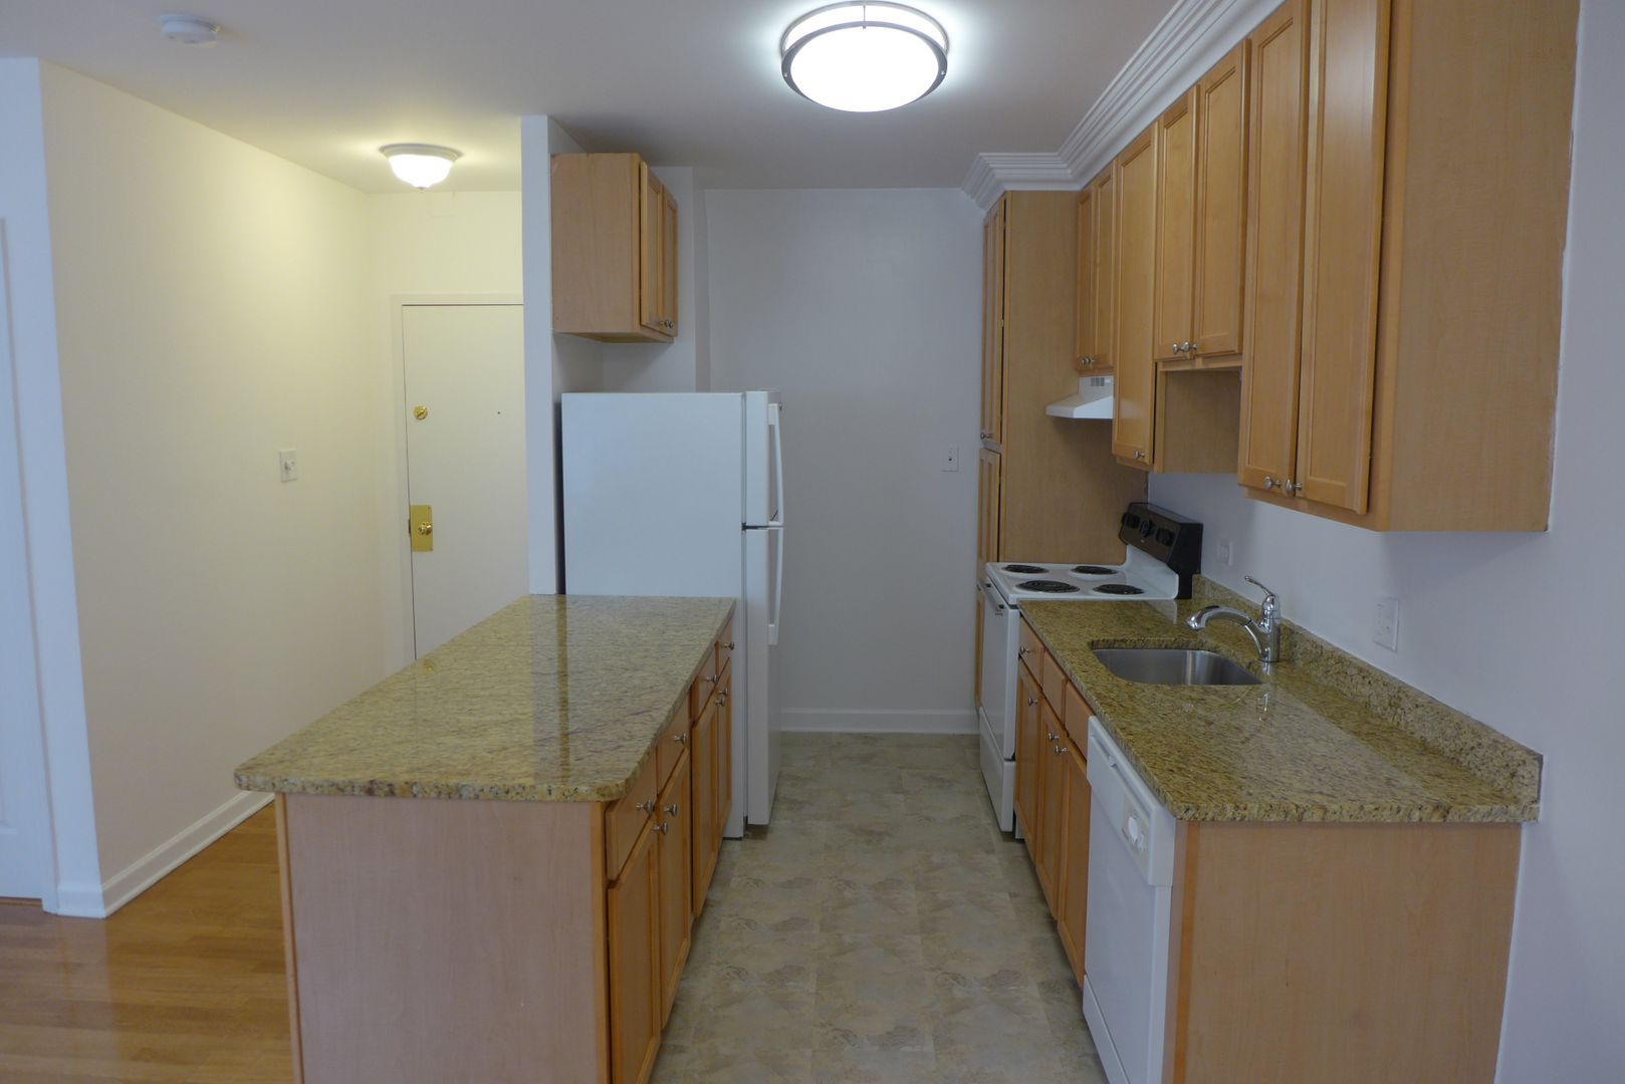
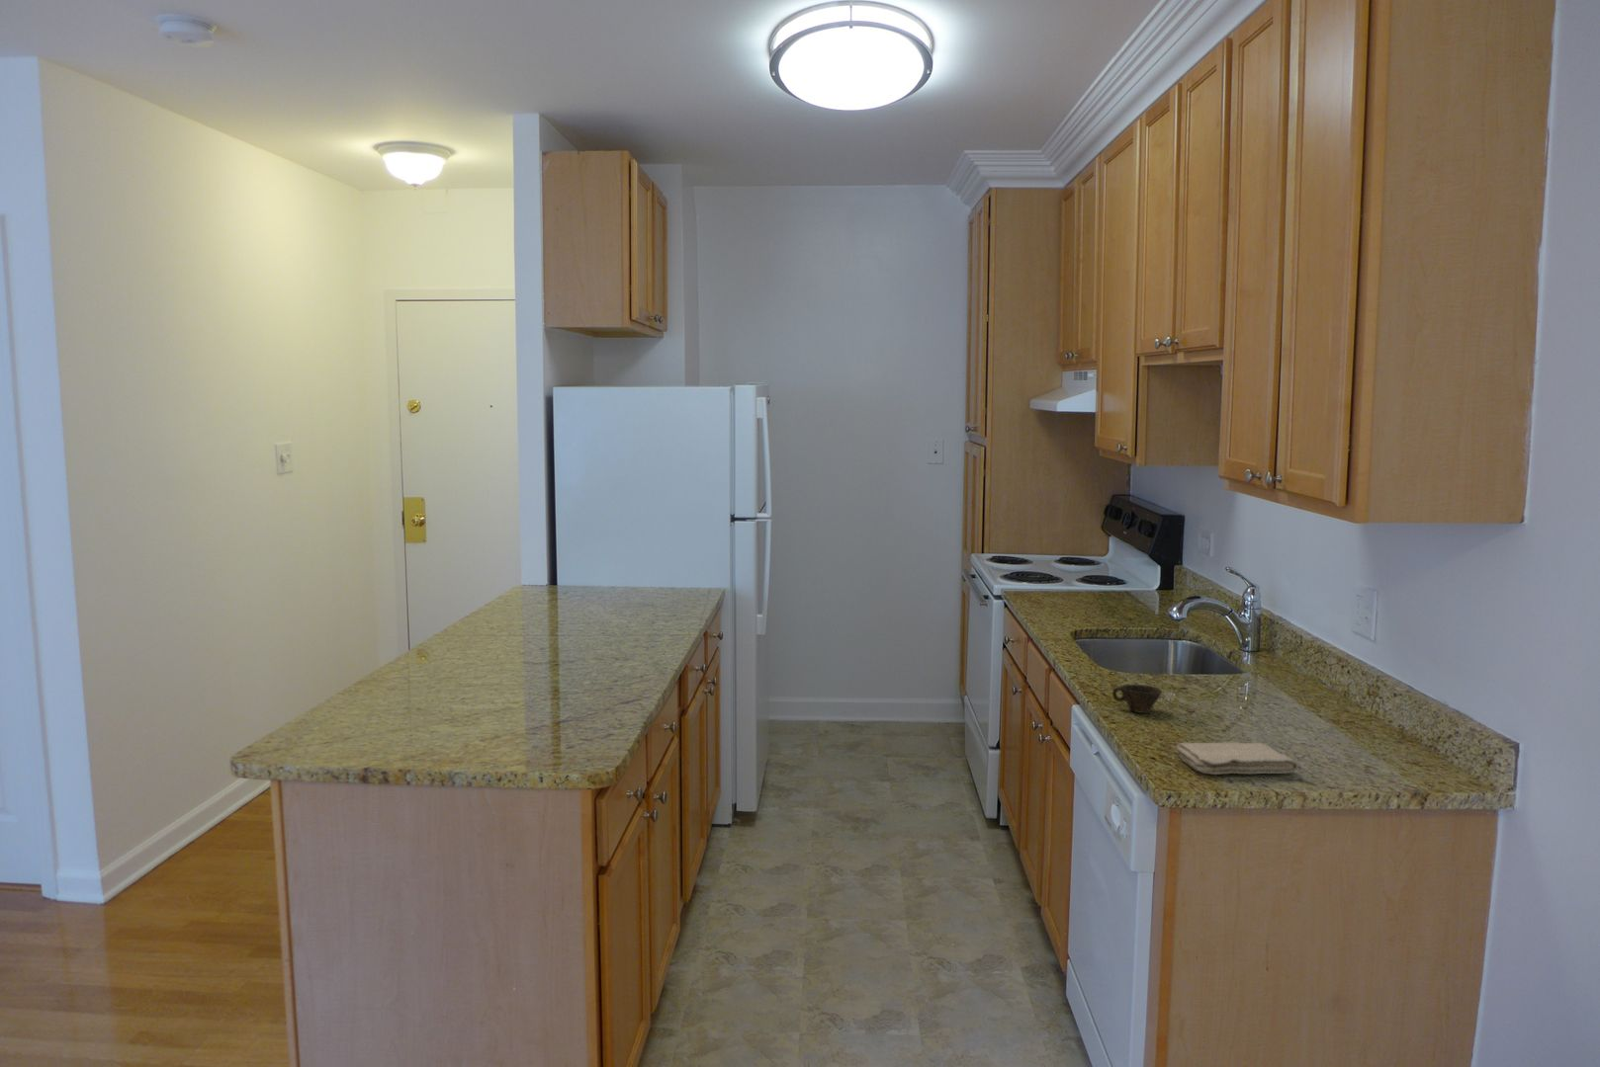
+ cup (1137, 699)
+ washcloth (1233, 756)
